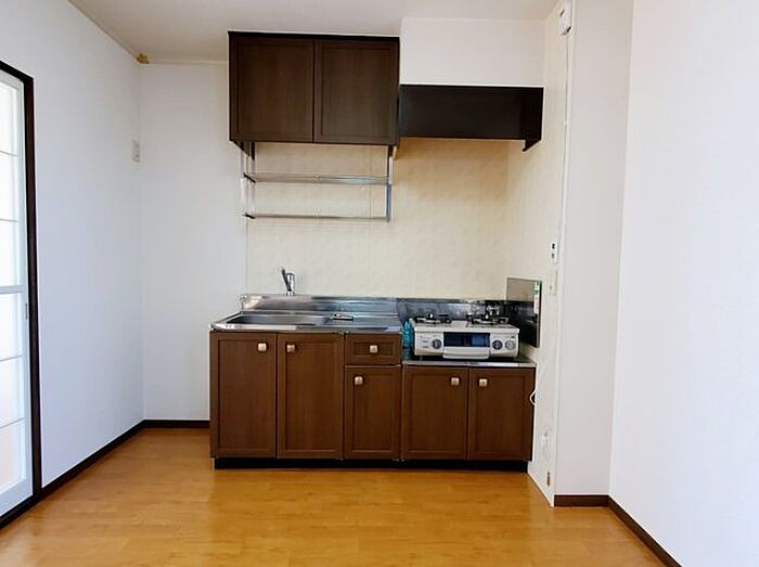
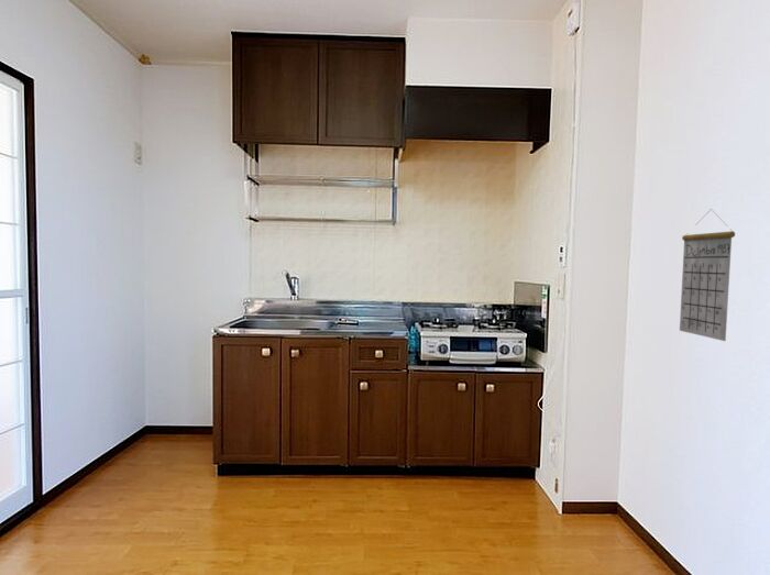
+ calendar (704, 272)
